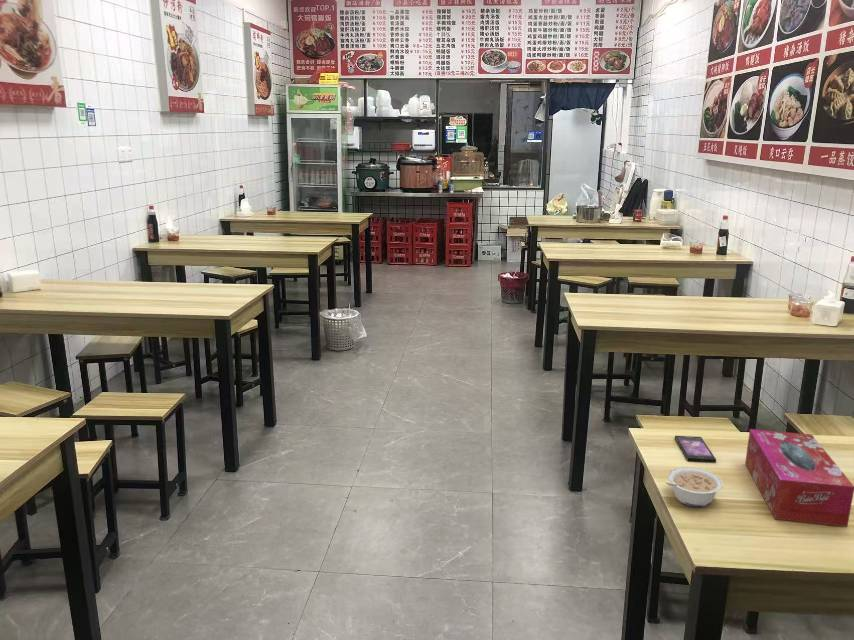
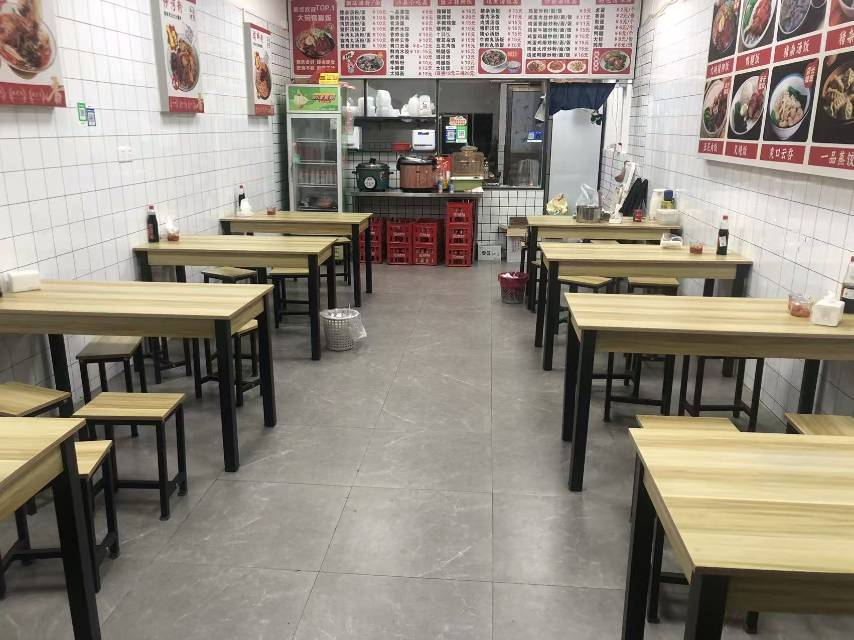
- legume (693, 487)
- tissue box (794, 474)
- smartphone (694, 448)
